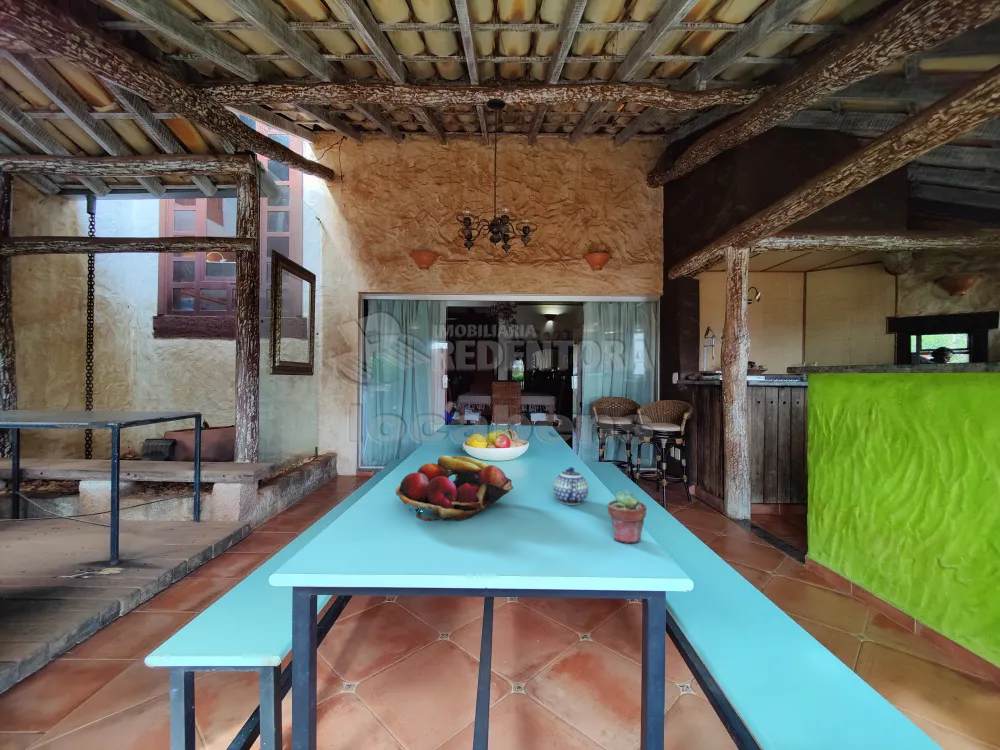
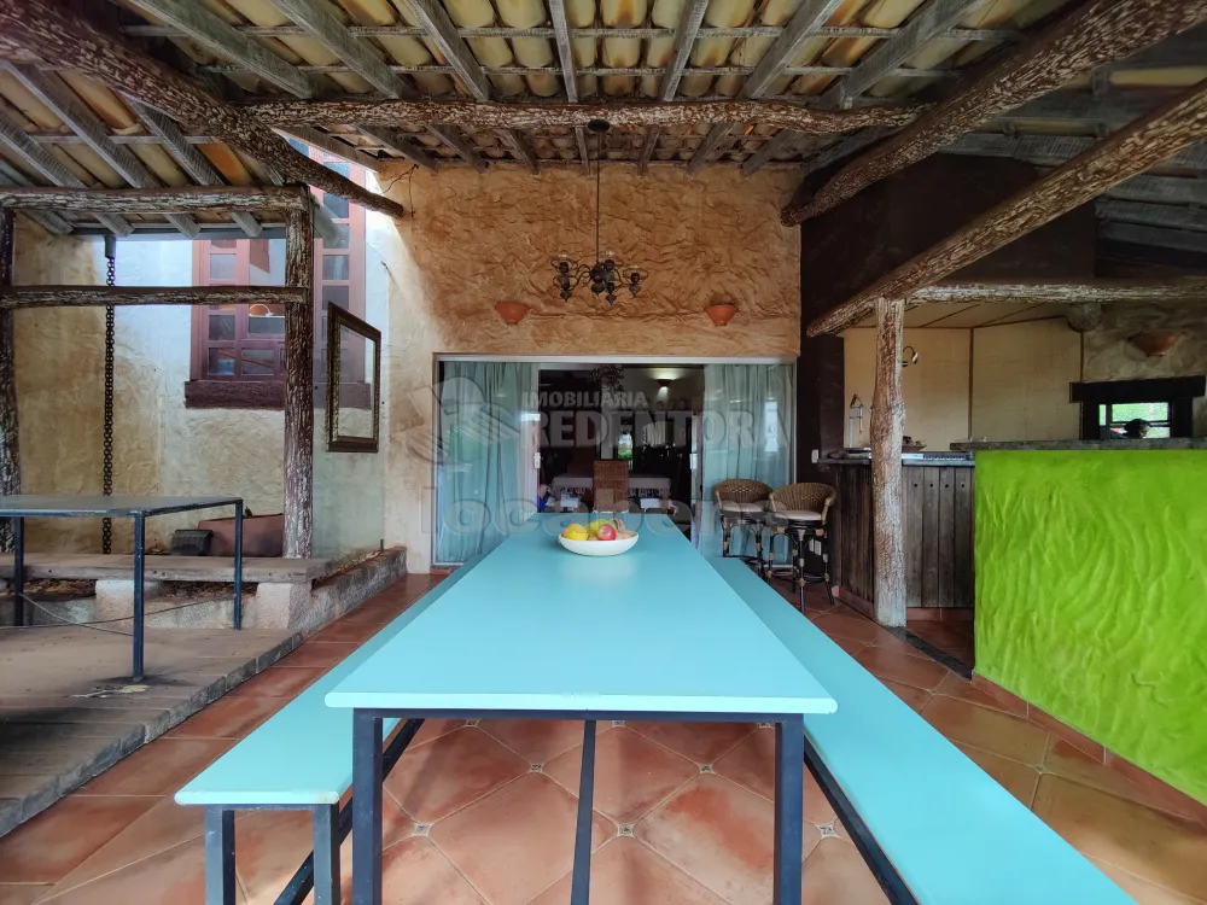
- fruit basket (454, 483)
- potted succulent (626, 514)
- teapot (570, 484)
